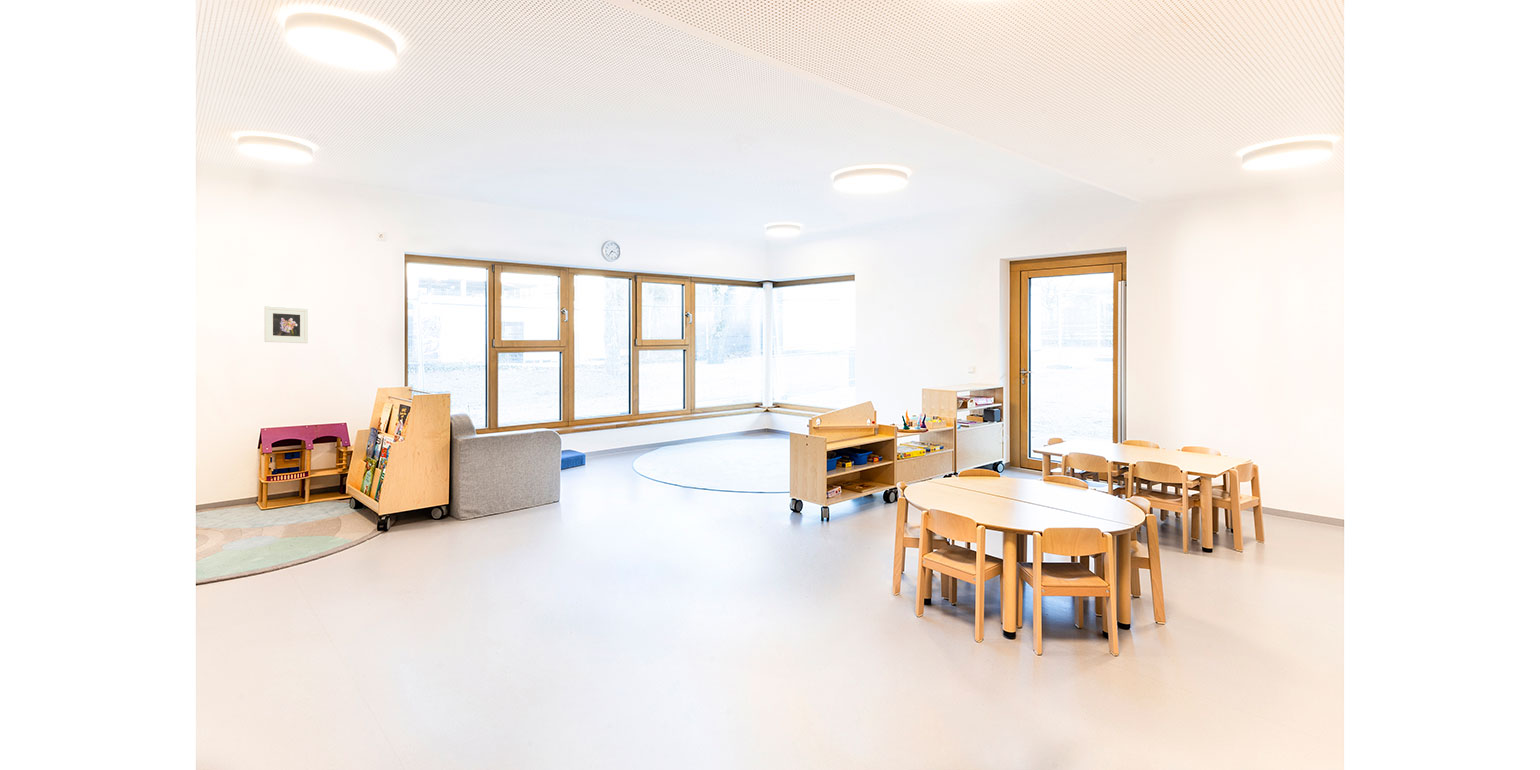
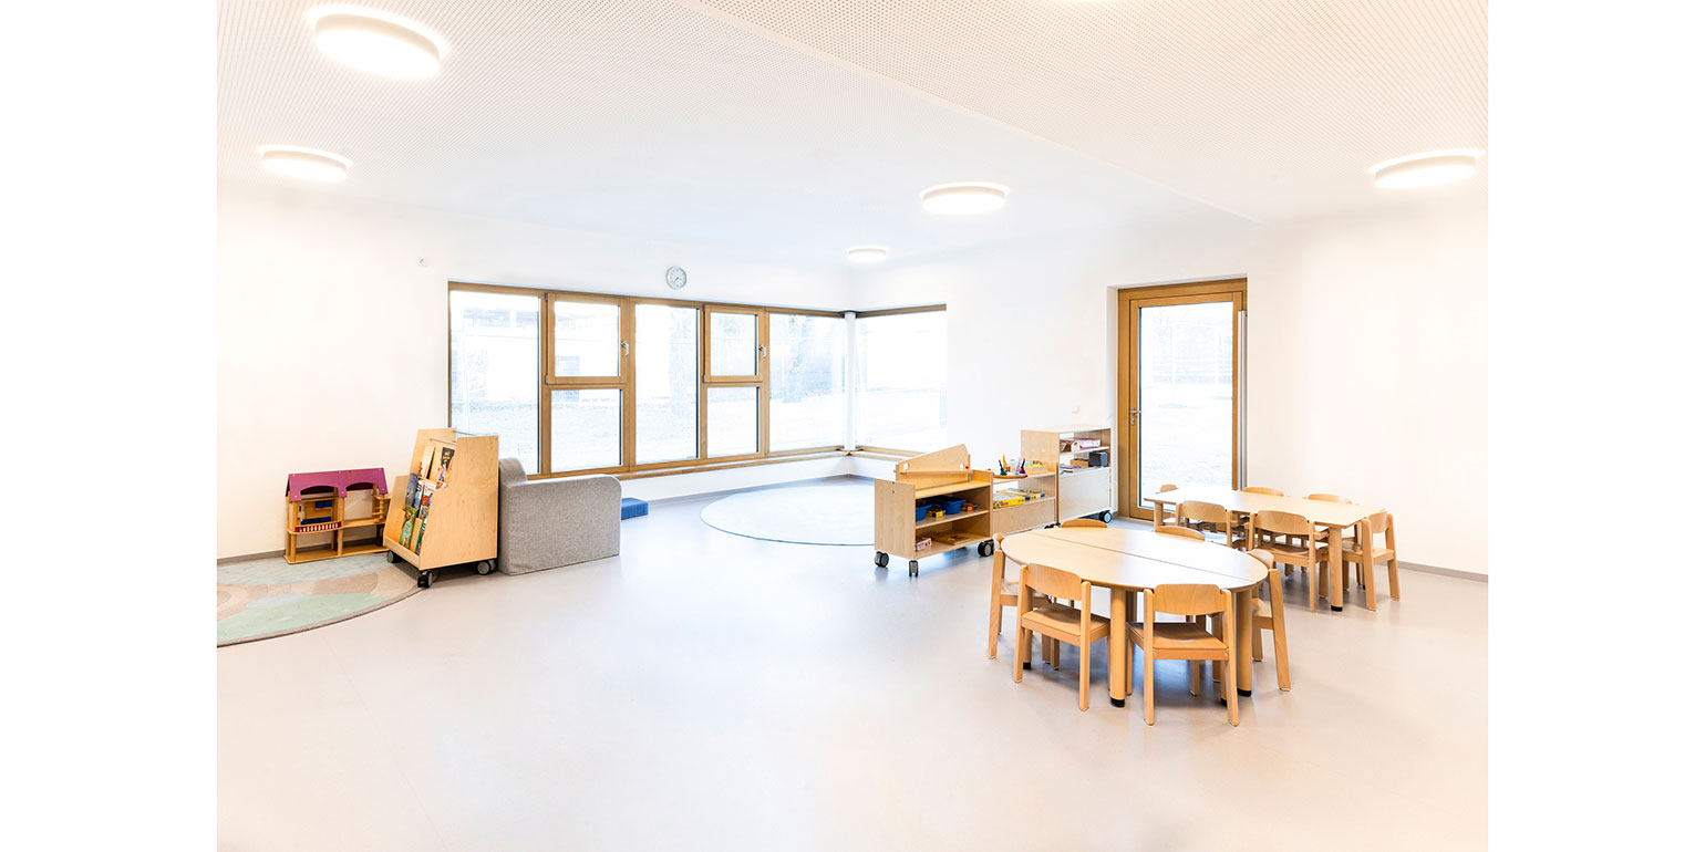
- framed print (286, 325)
